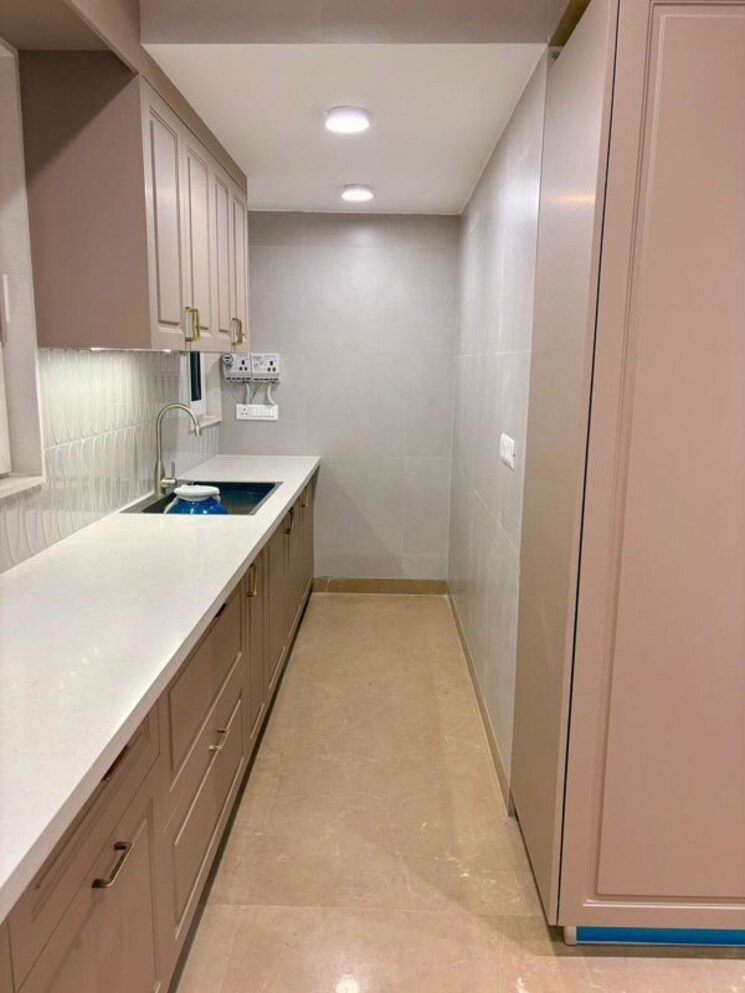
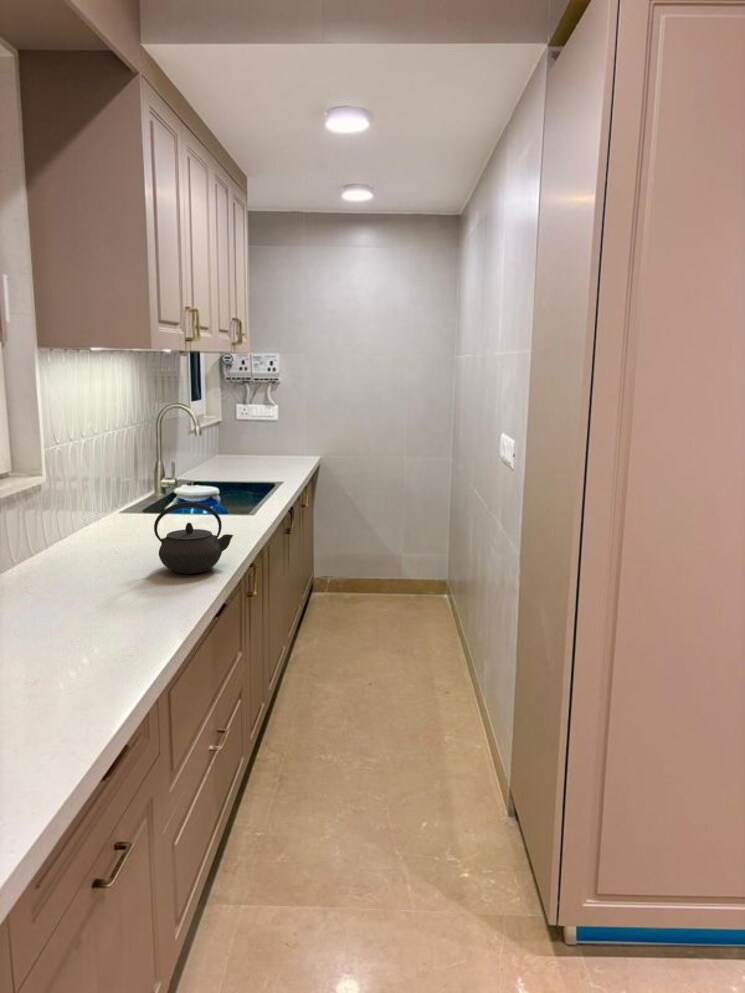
+ kettle (194, 535)
